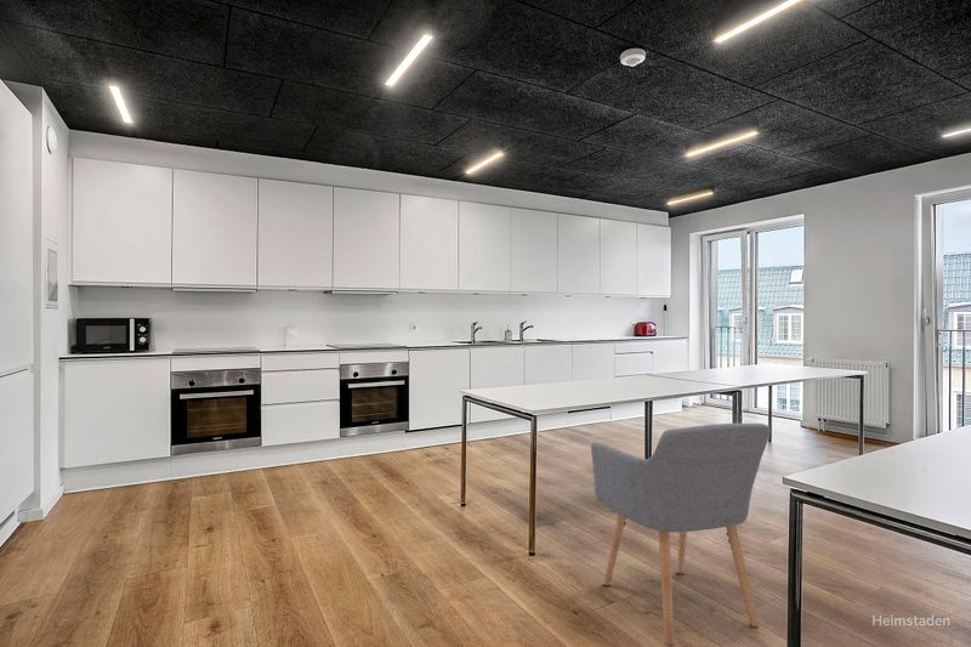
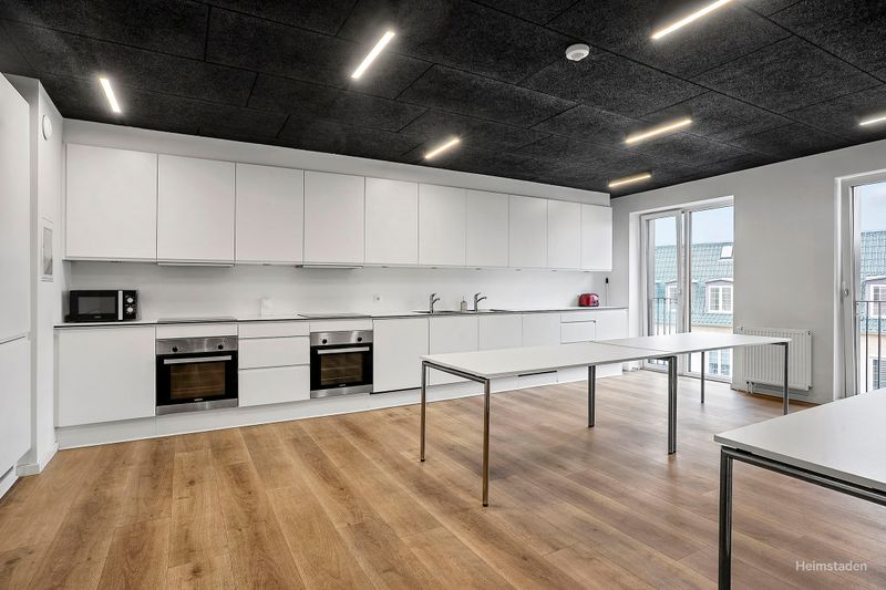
- chair (680, 510)
